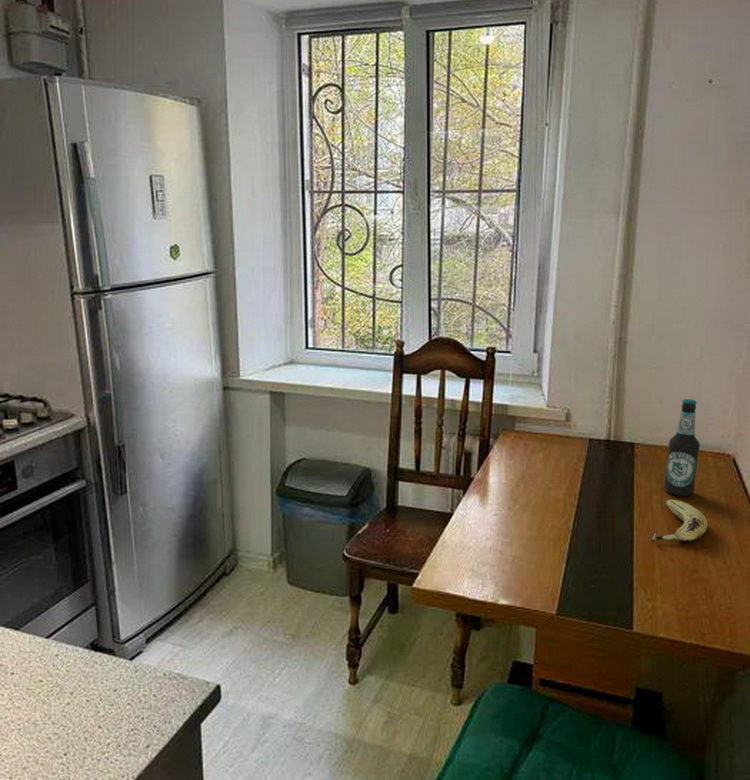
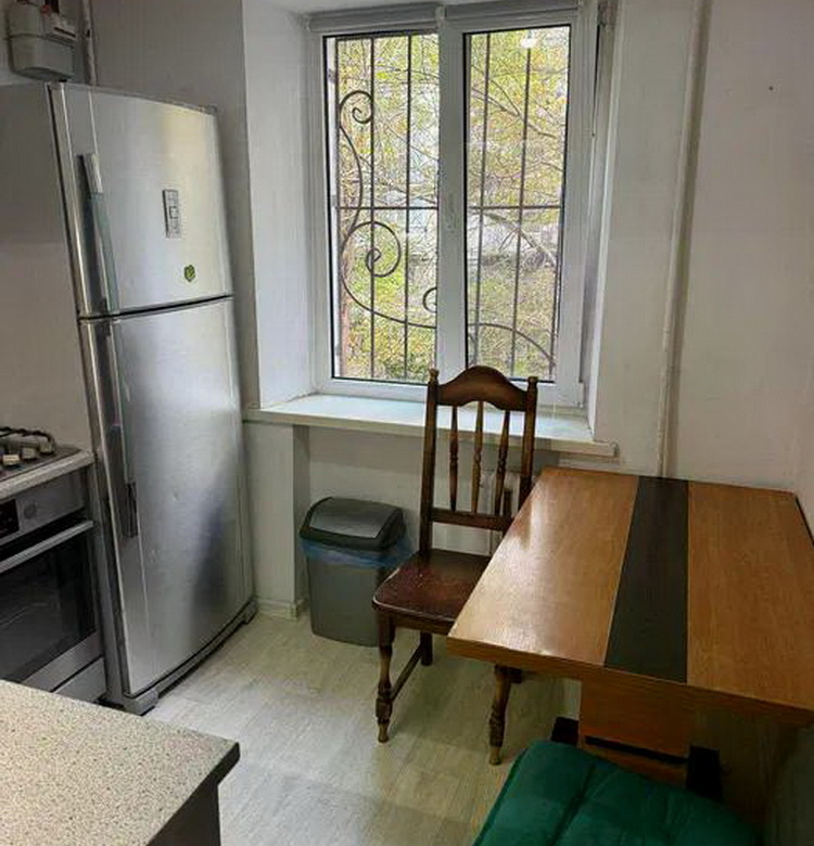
- fruit (683, 520)
- bottle (683, 447)
